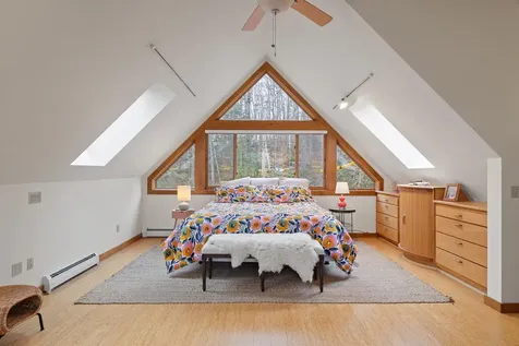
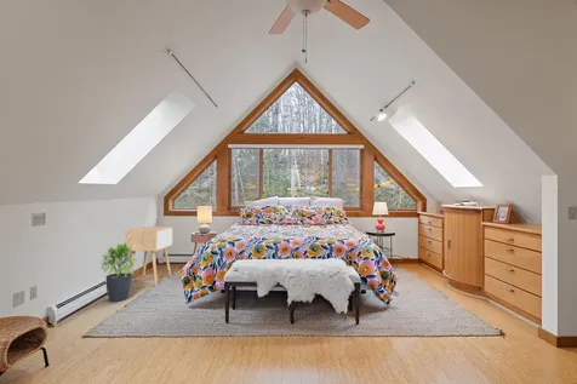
+ nightstand (152, 254)
+ potted plant (118, 270)
